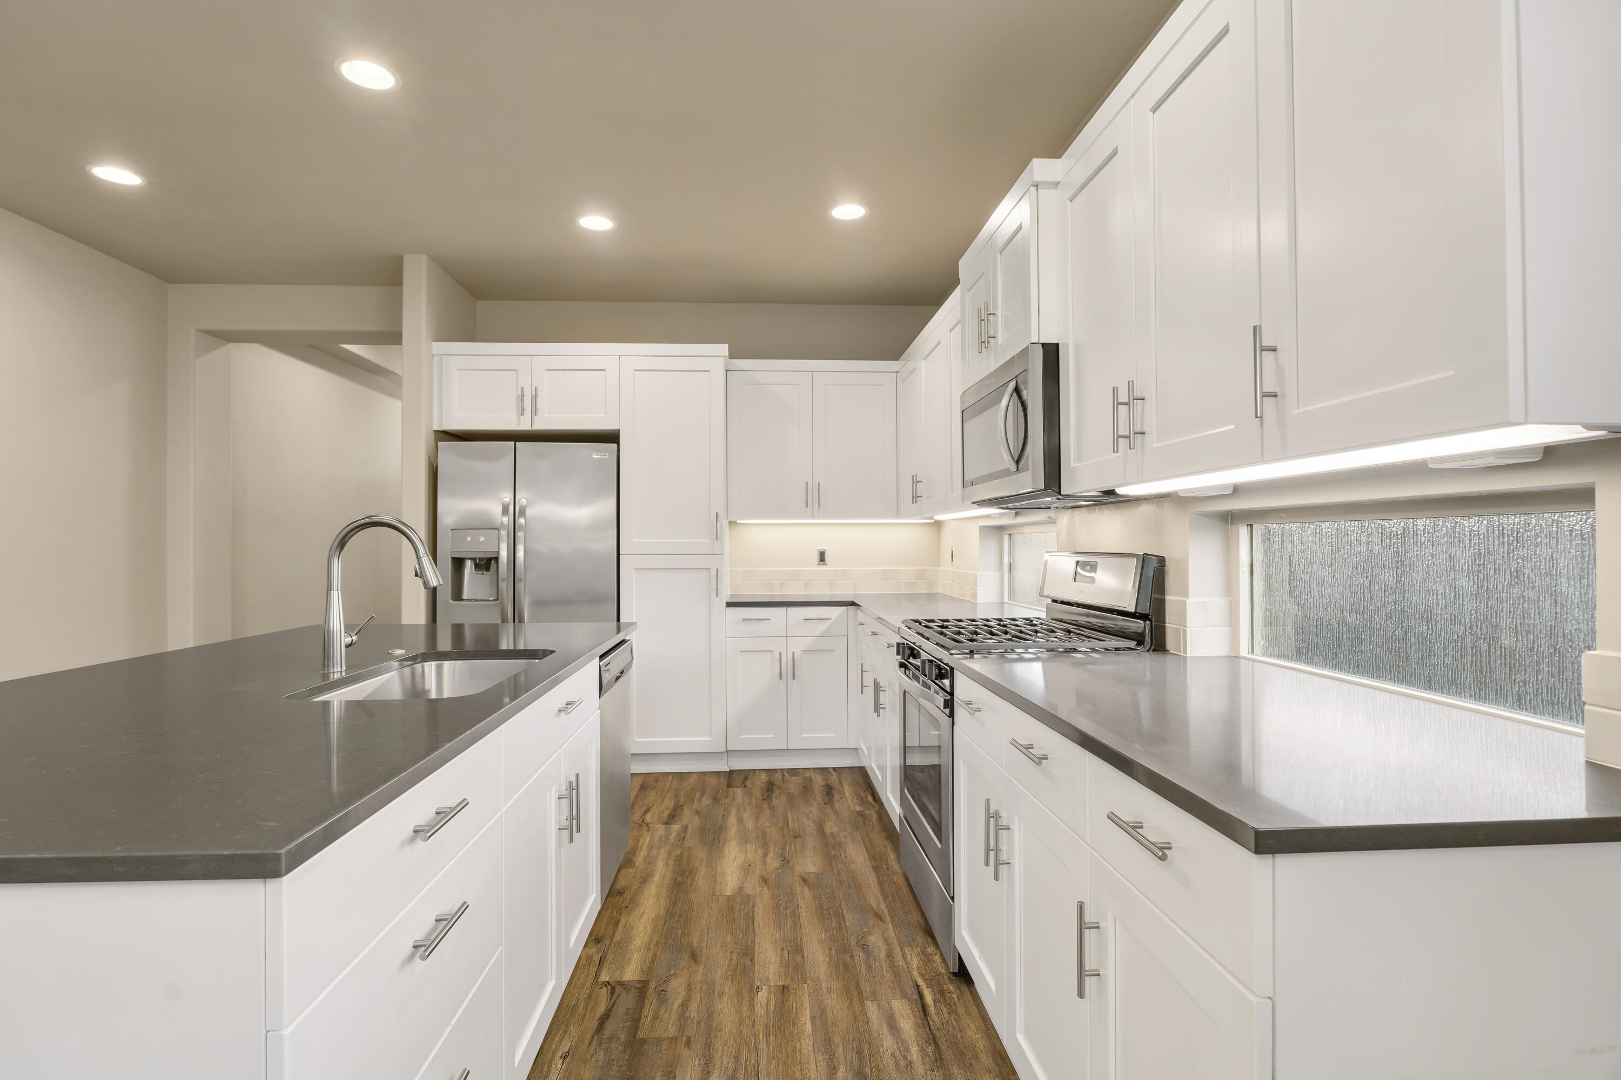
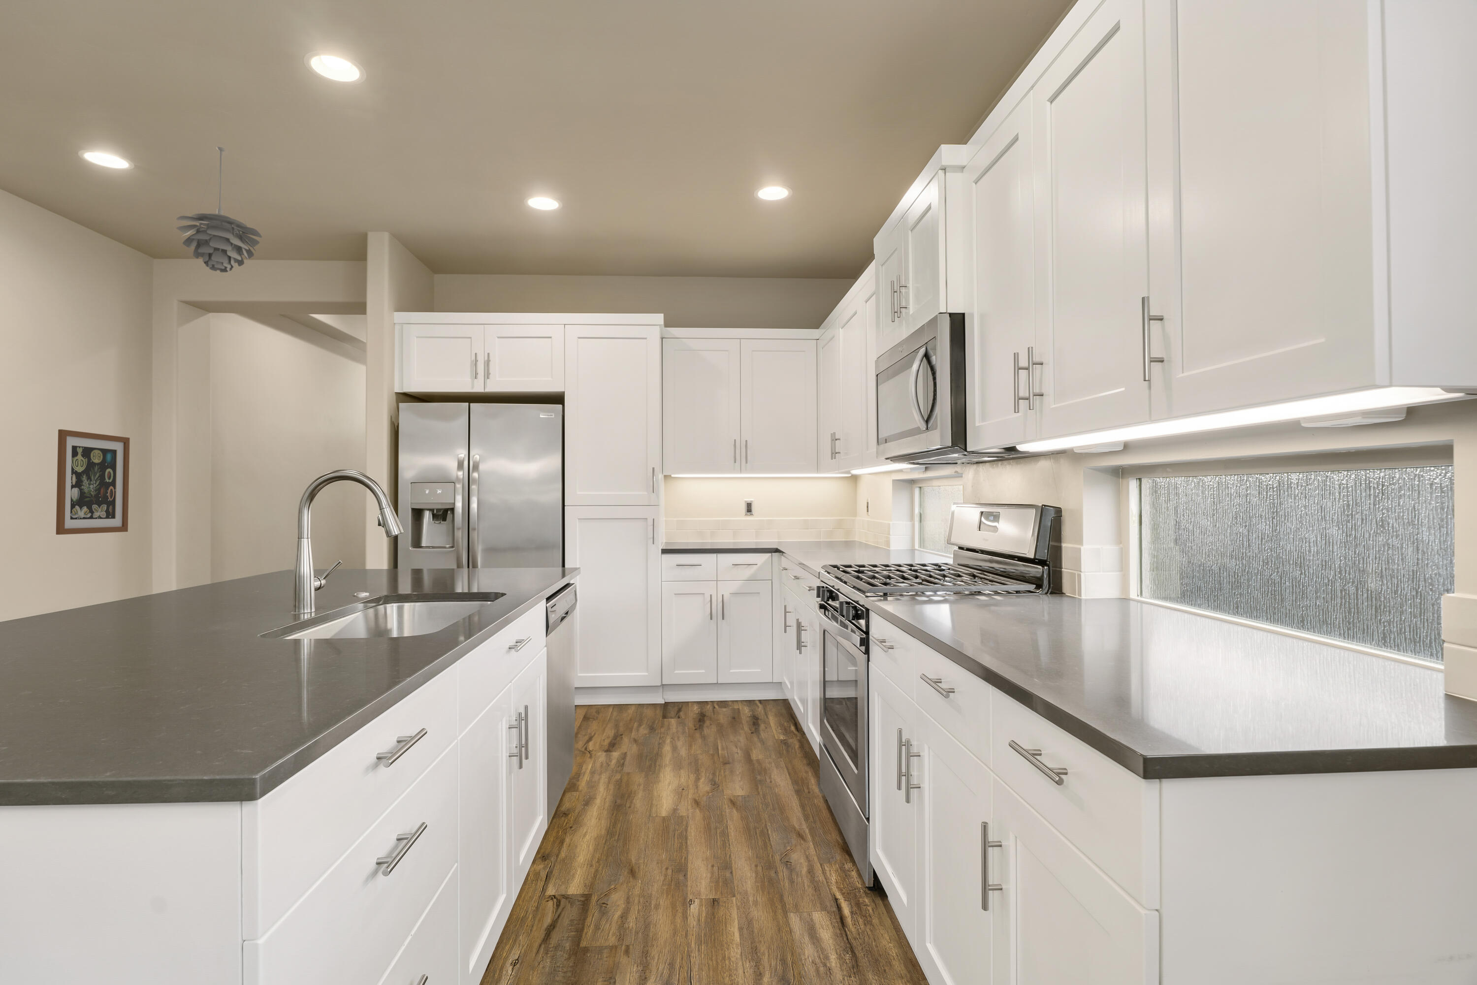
+ pendant light (221, 209)
+ wall art (95, 483)
